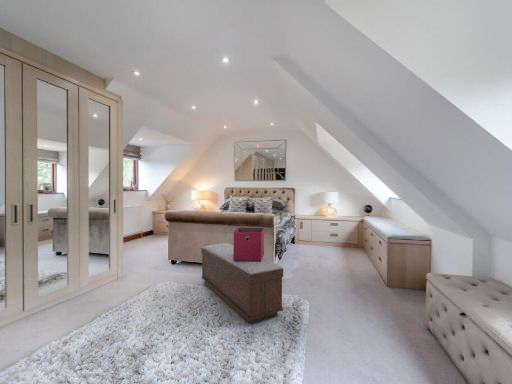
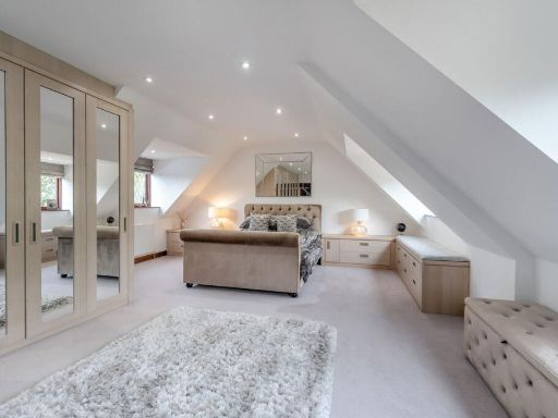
- storage bin (249, 243)
- bench (236, 274)
